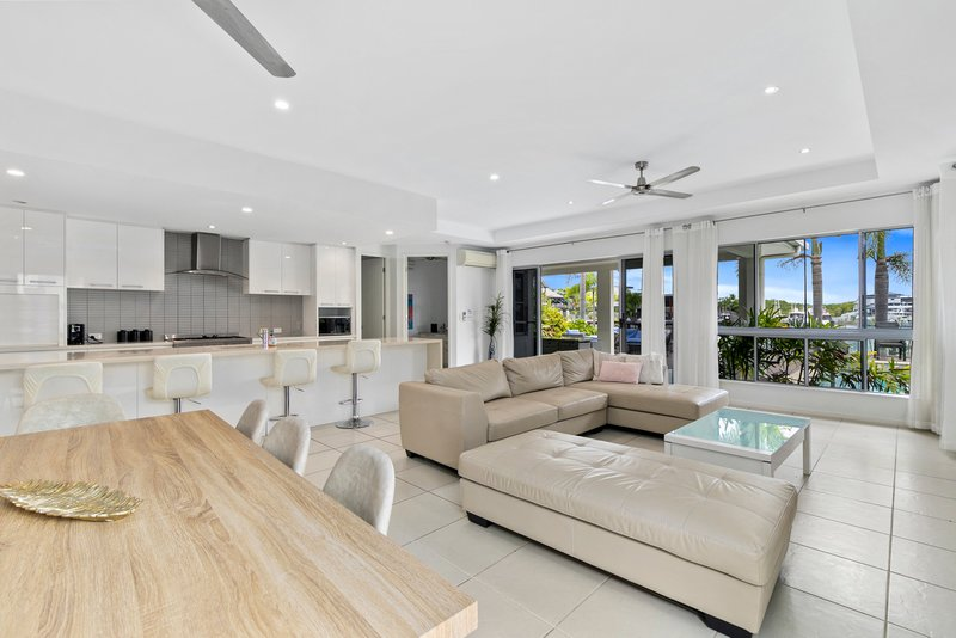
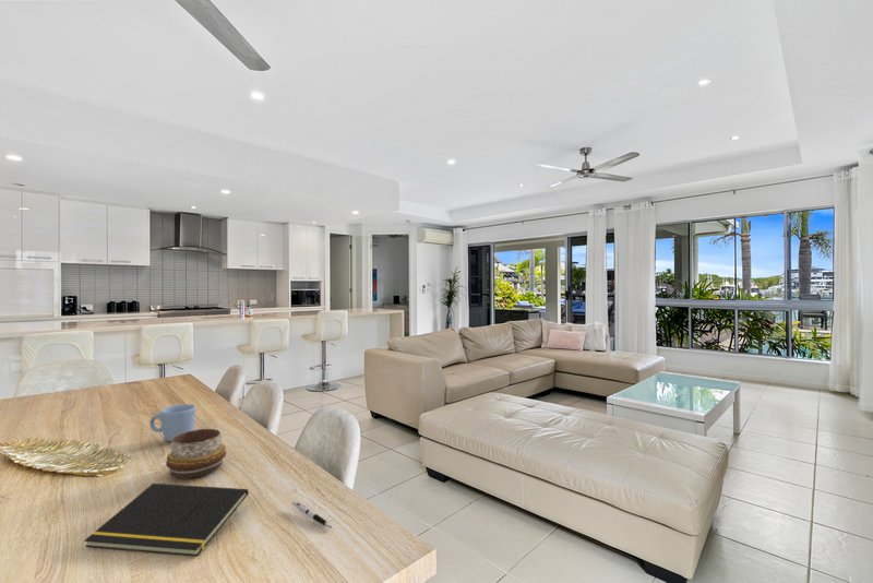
+ notepad (172, 515)
+ pen (311, 513)
+ decorative bowl (196, 453)
+ mug (172, 424)
